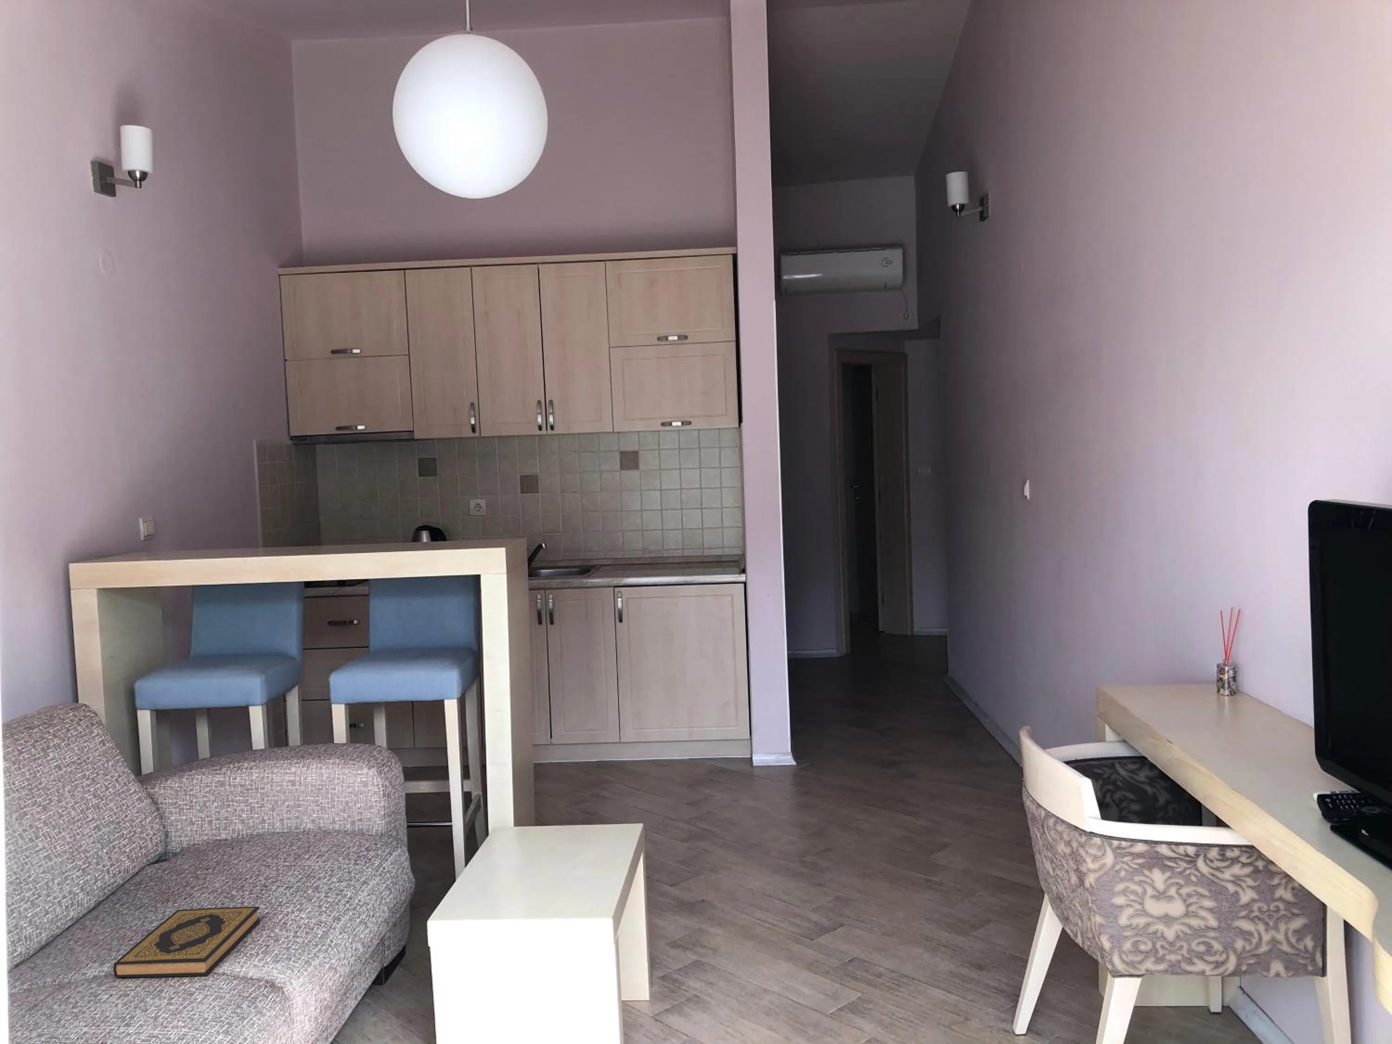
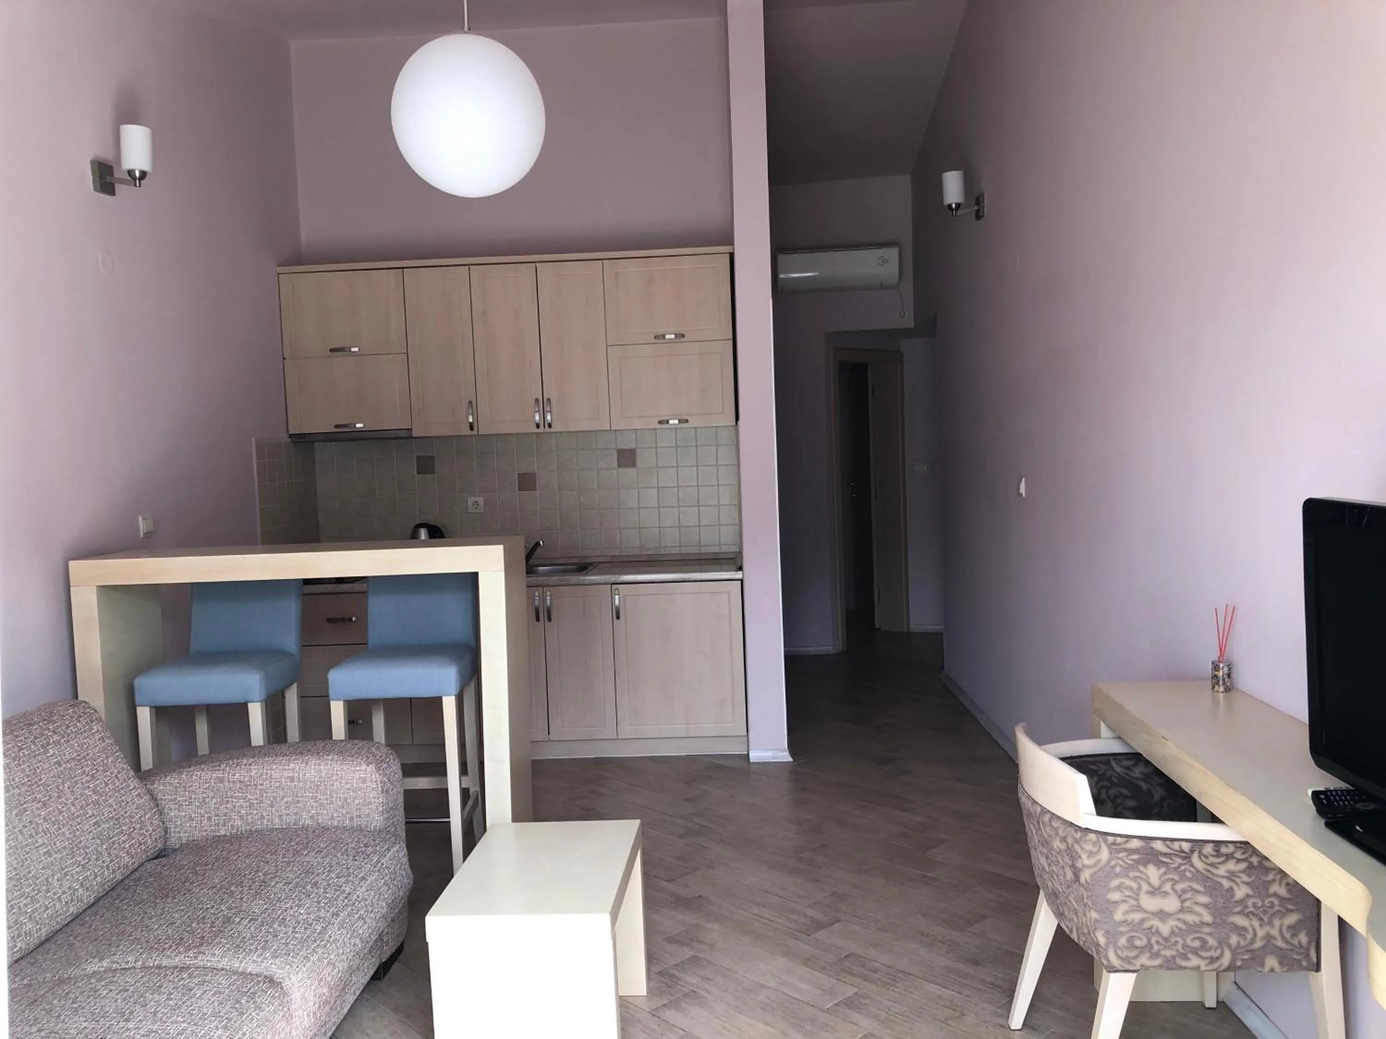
- hardback book (191, 940)
